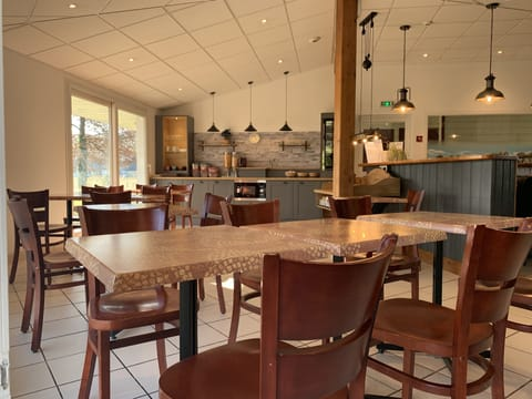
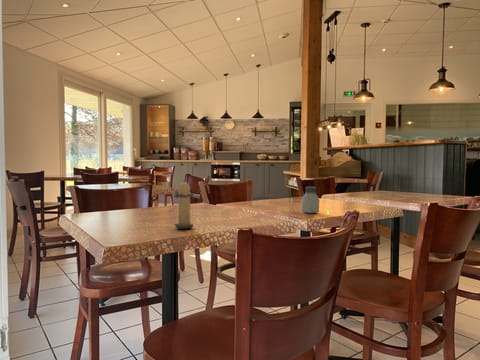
+ saltshaker (310, 199)
+ candle (184, 203)
